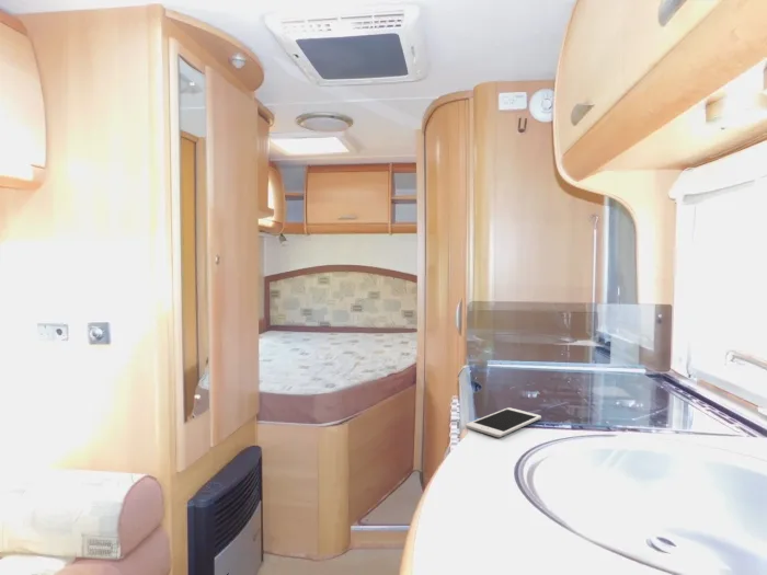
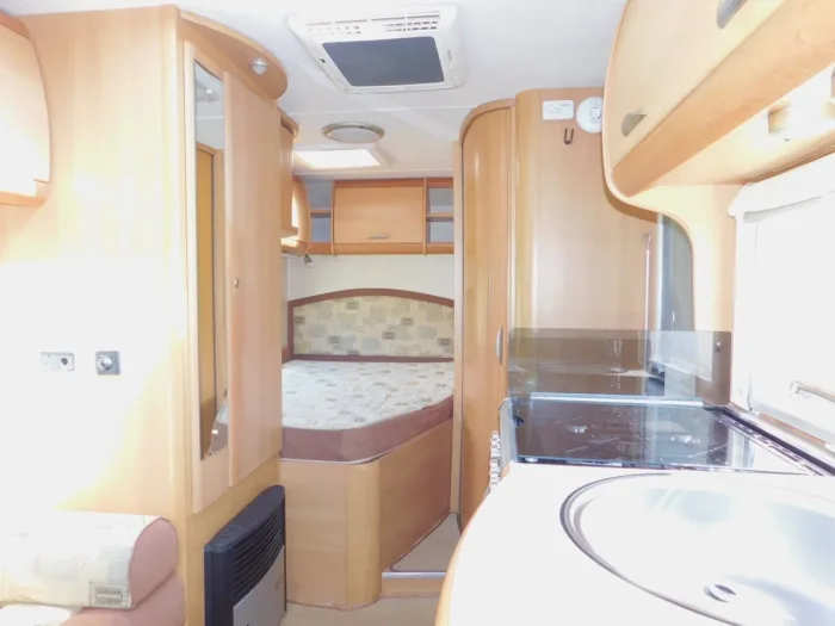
- cell phone (504, 421)
